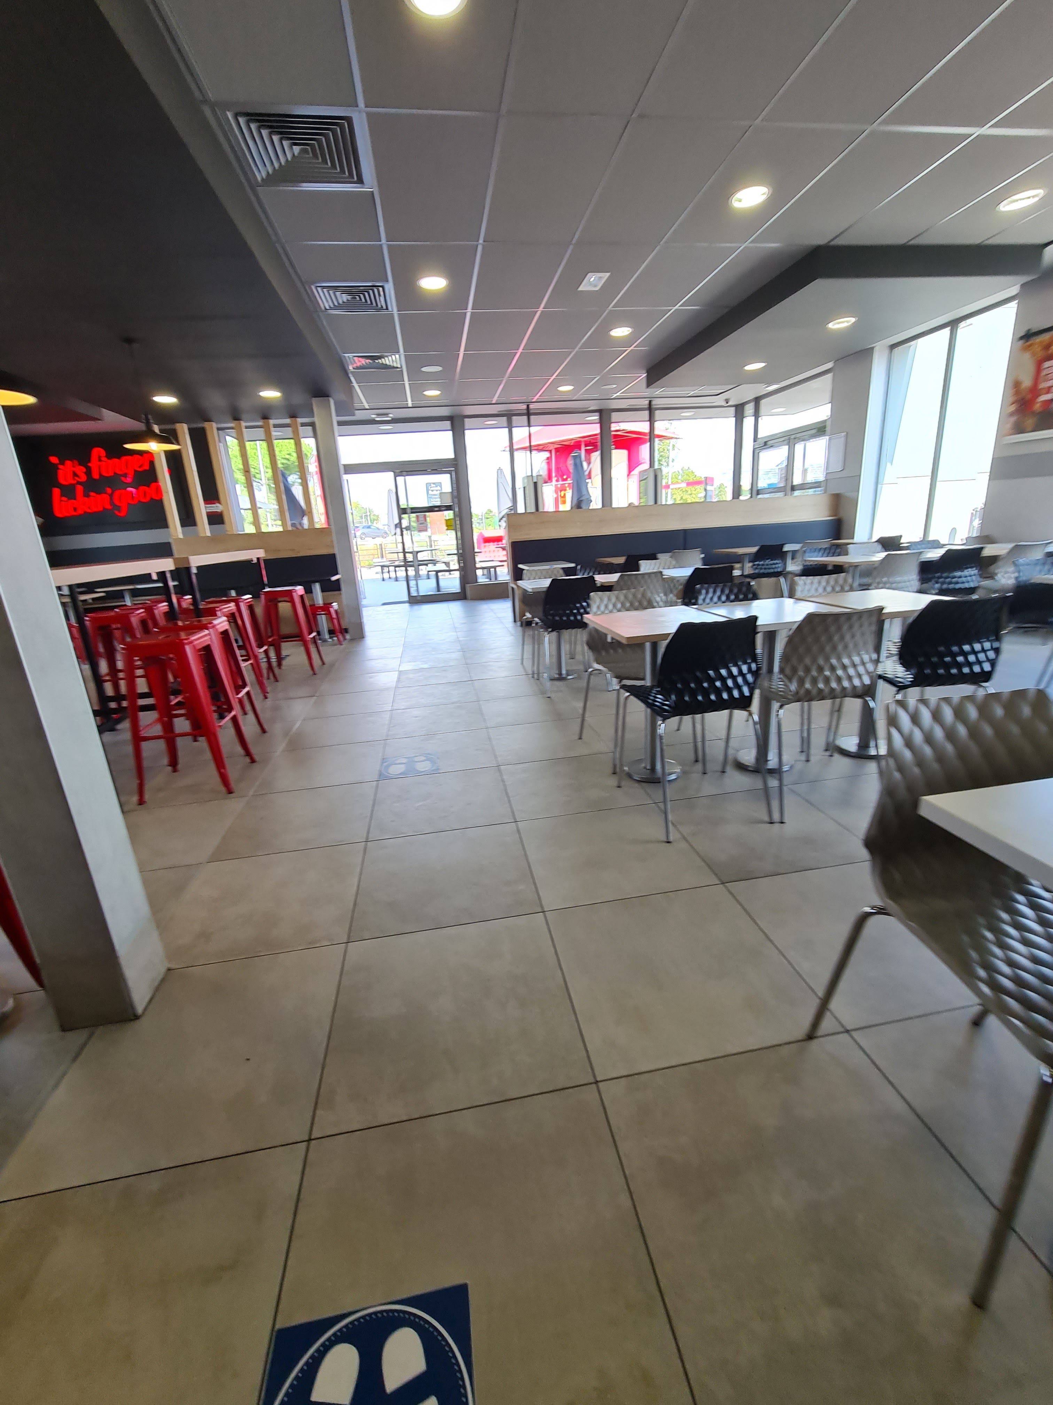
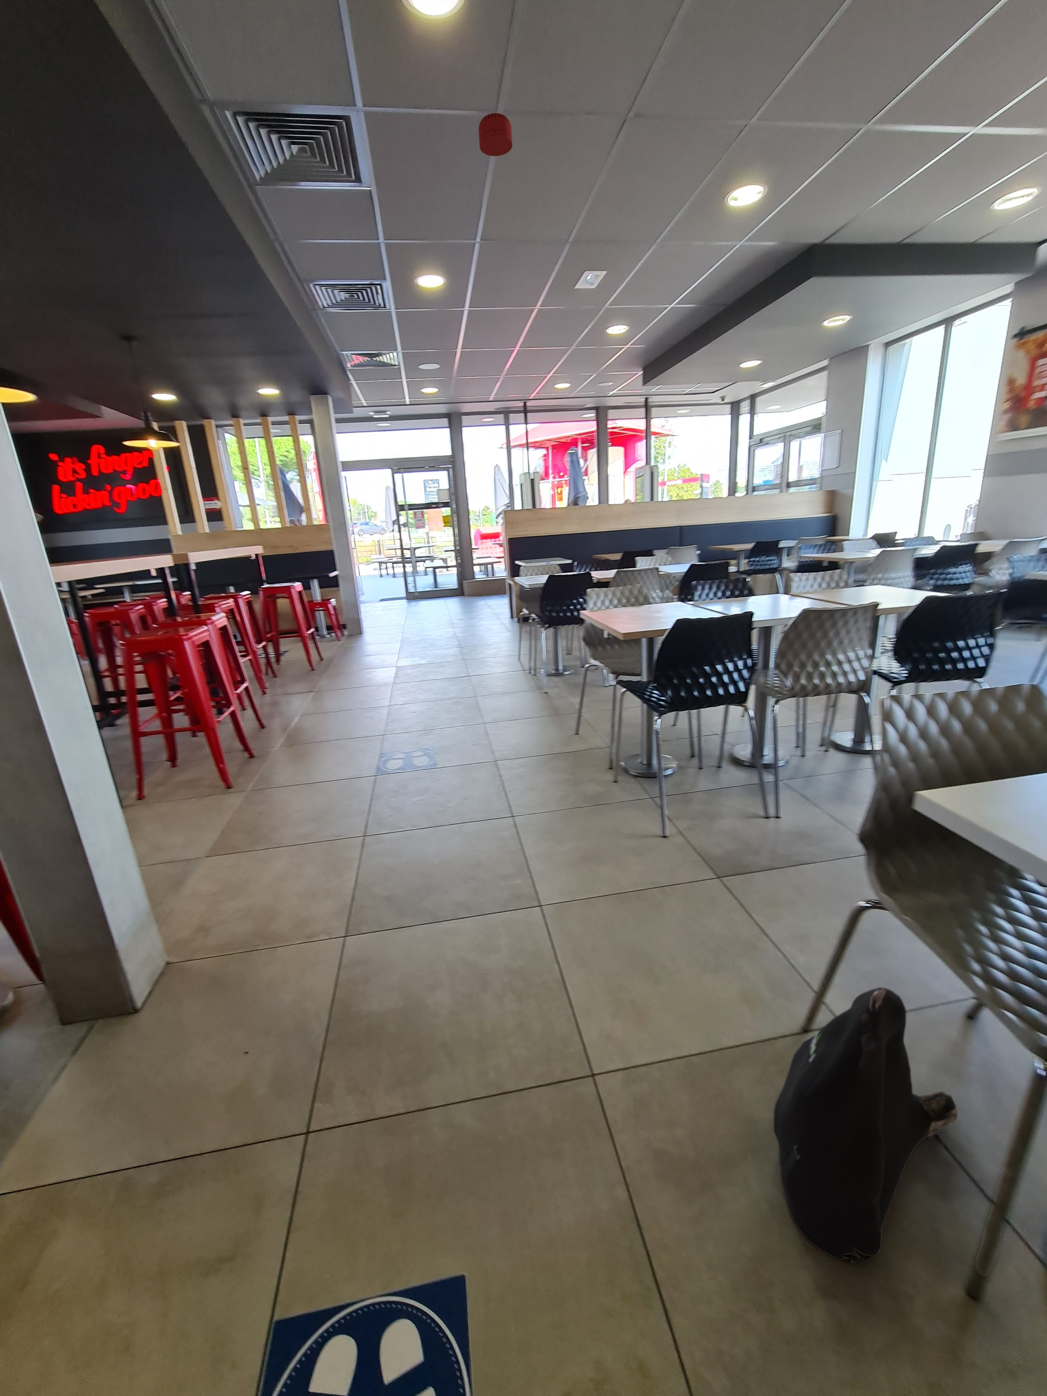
+ backpack (863, 1073)
+ smoke detector (495, 134)
